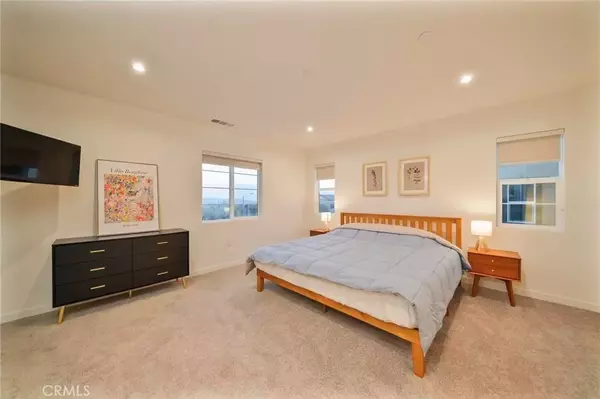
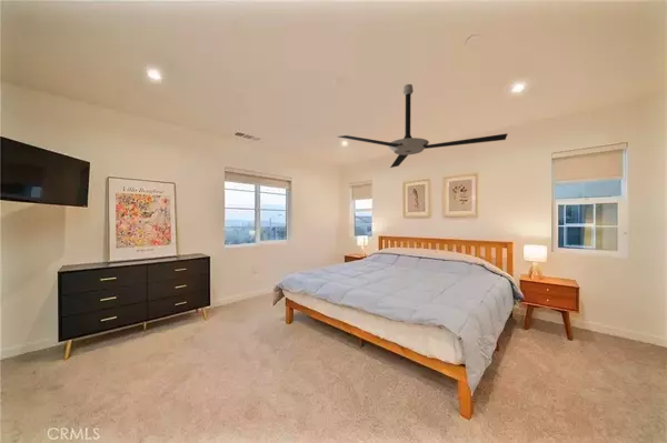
+ ceiling fan (409, 120)
